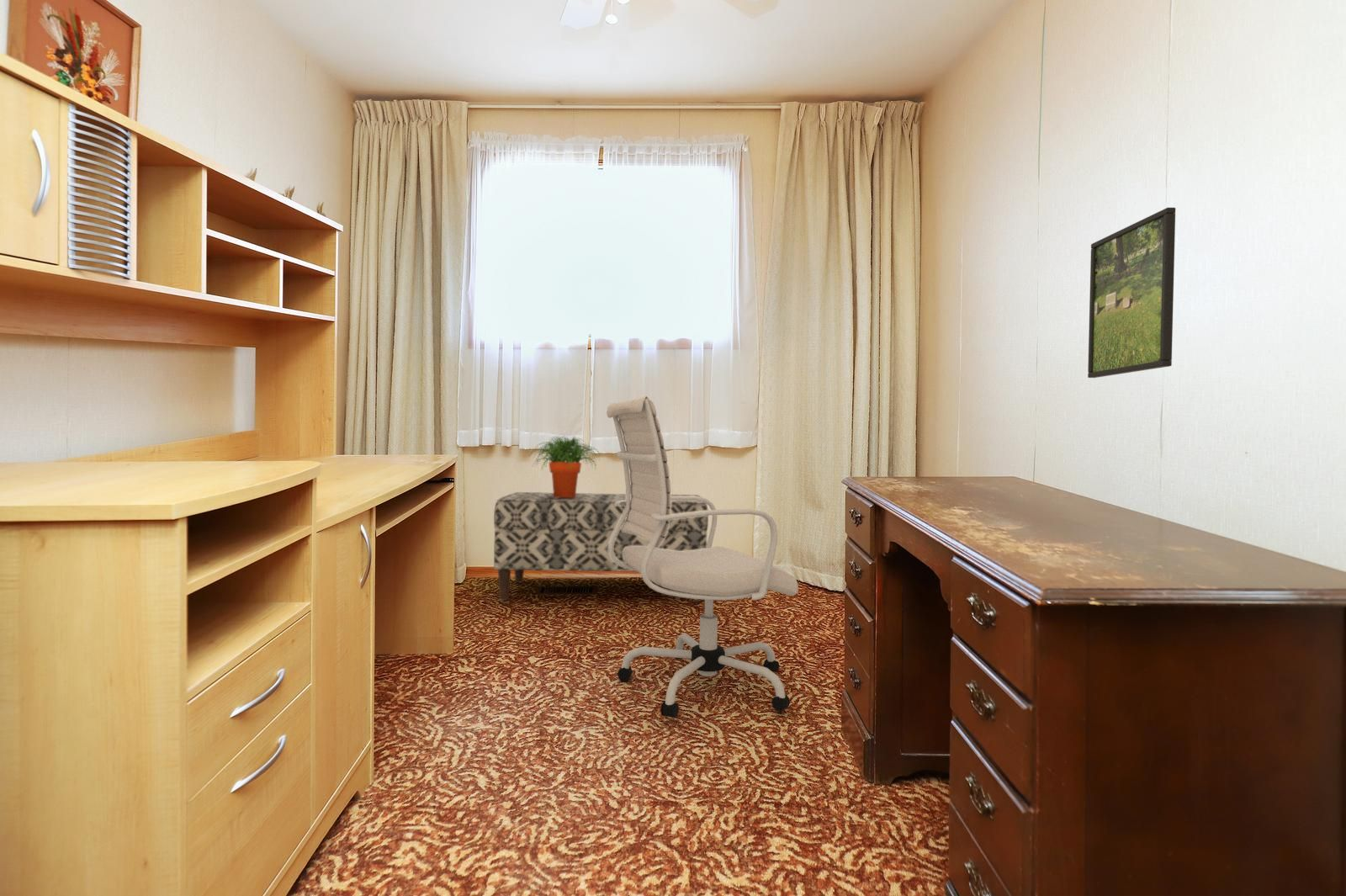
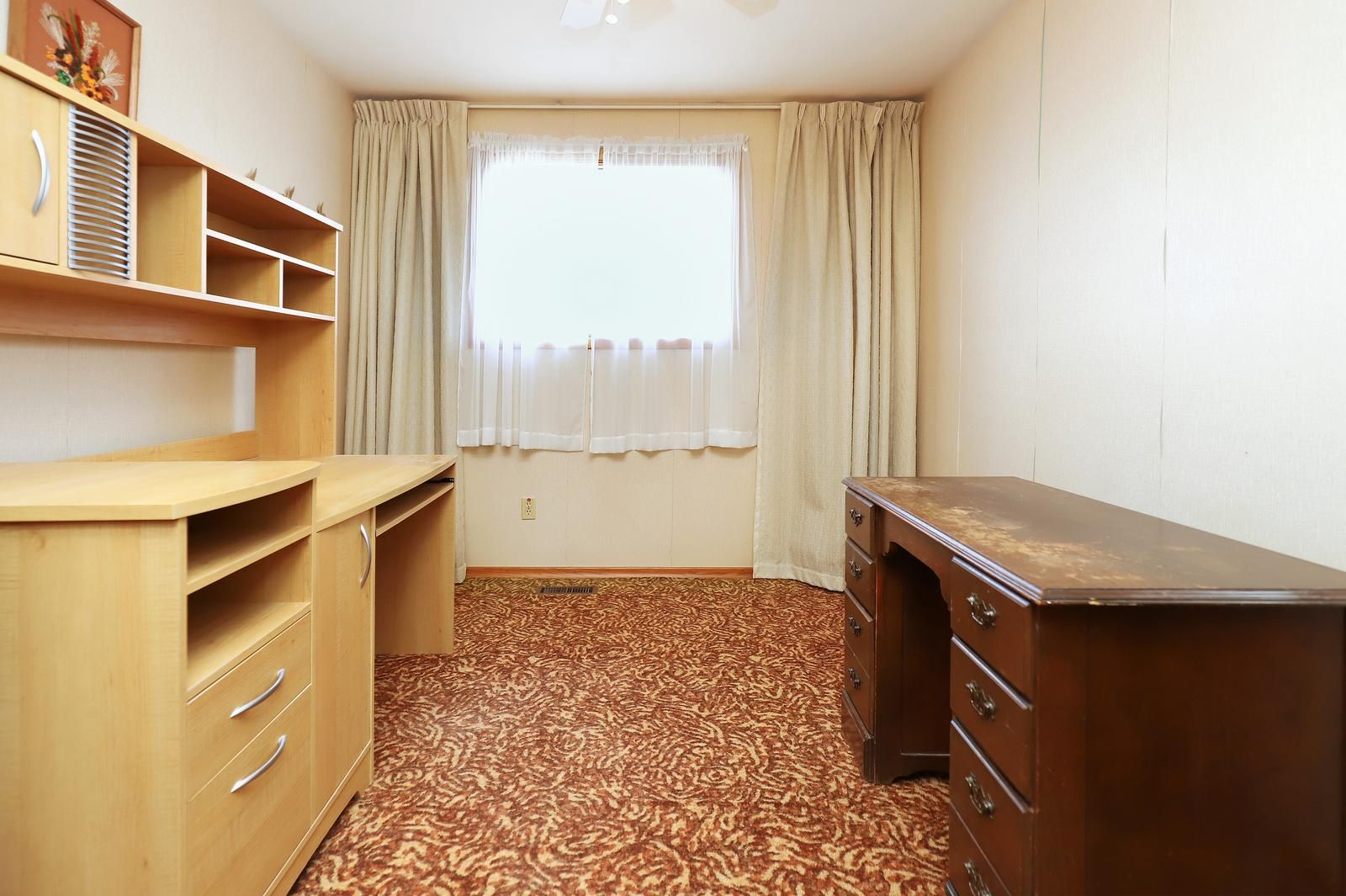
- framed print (1127, 300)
- bench (604, 544)
- potted plant (564, 467)
- office chair (707, 544)
